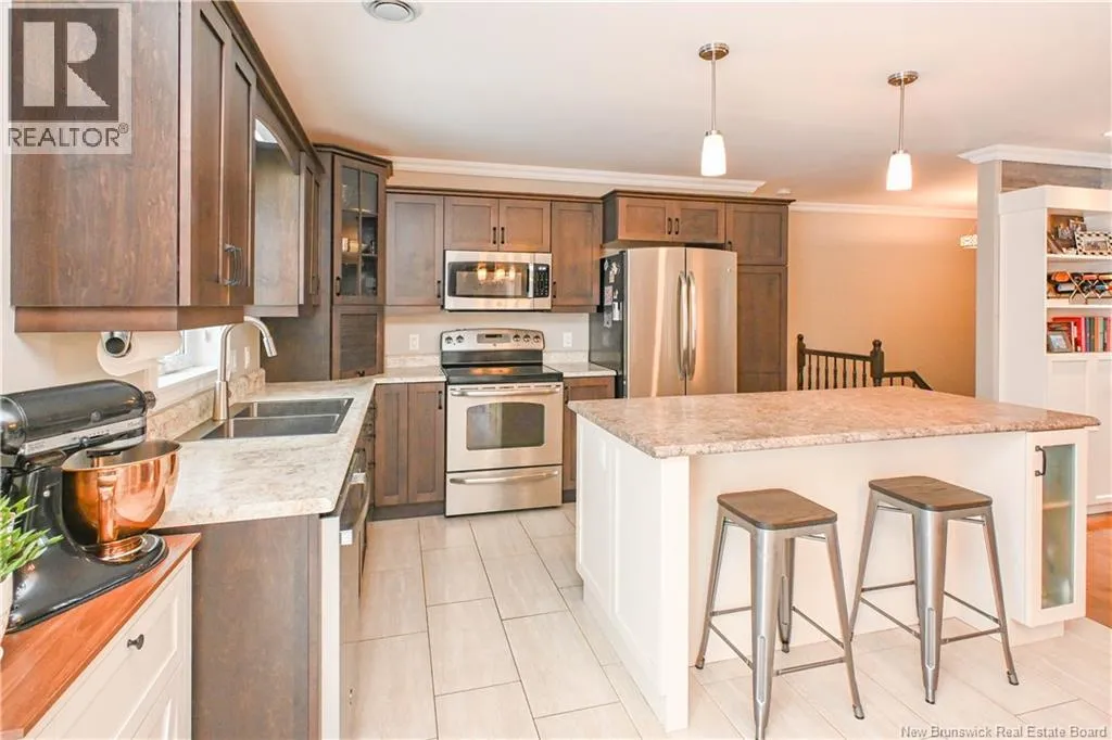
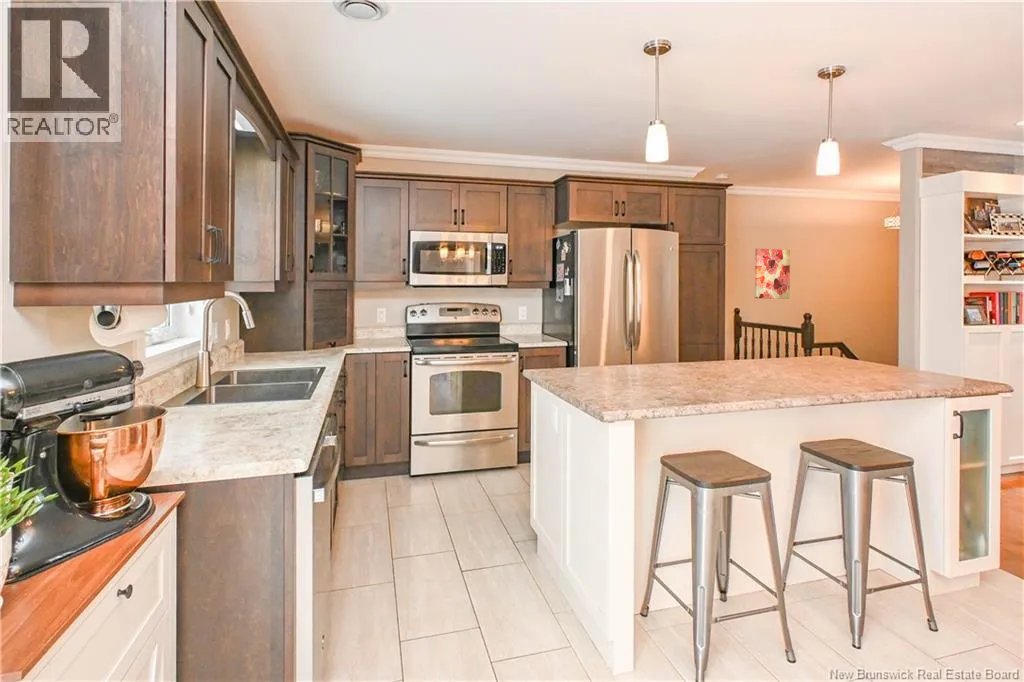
+ wall art (772, 274)
